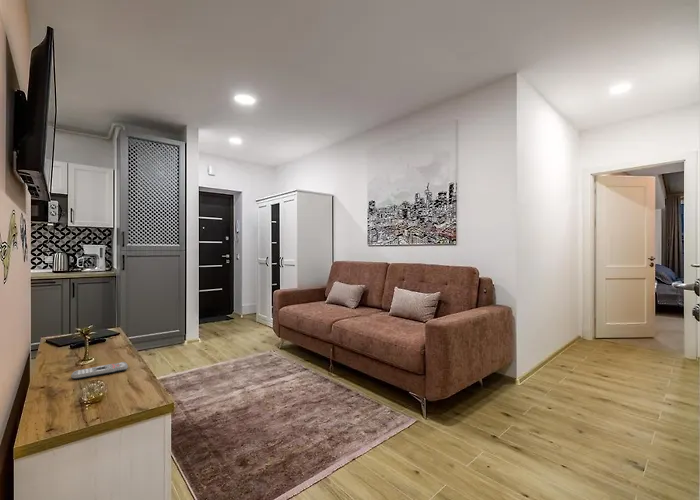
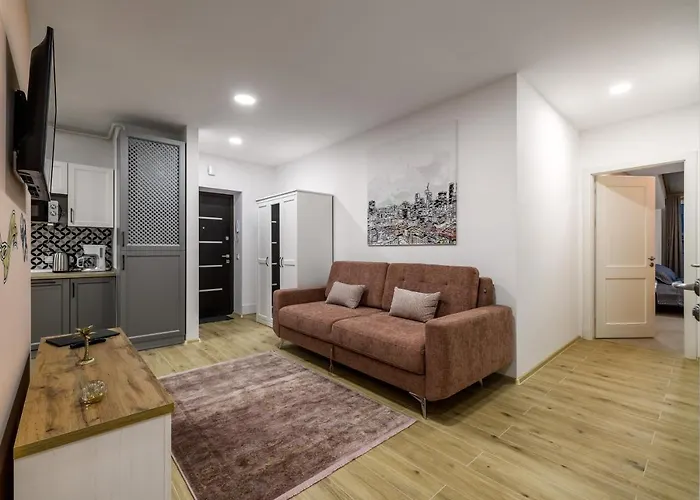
- remote control (100, 370)
